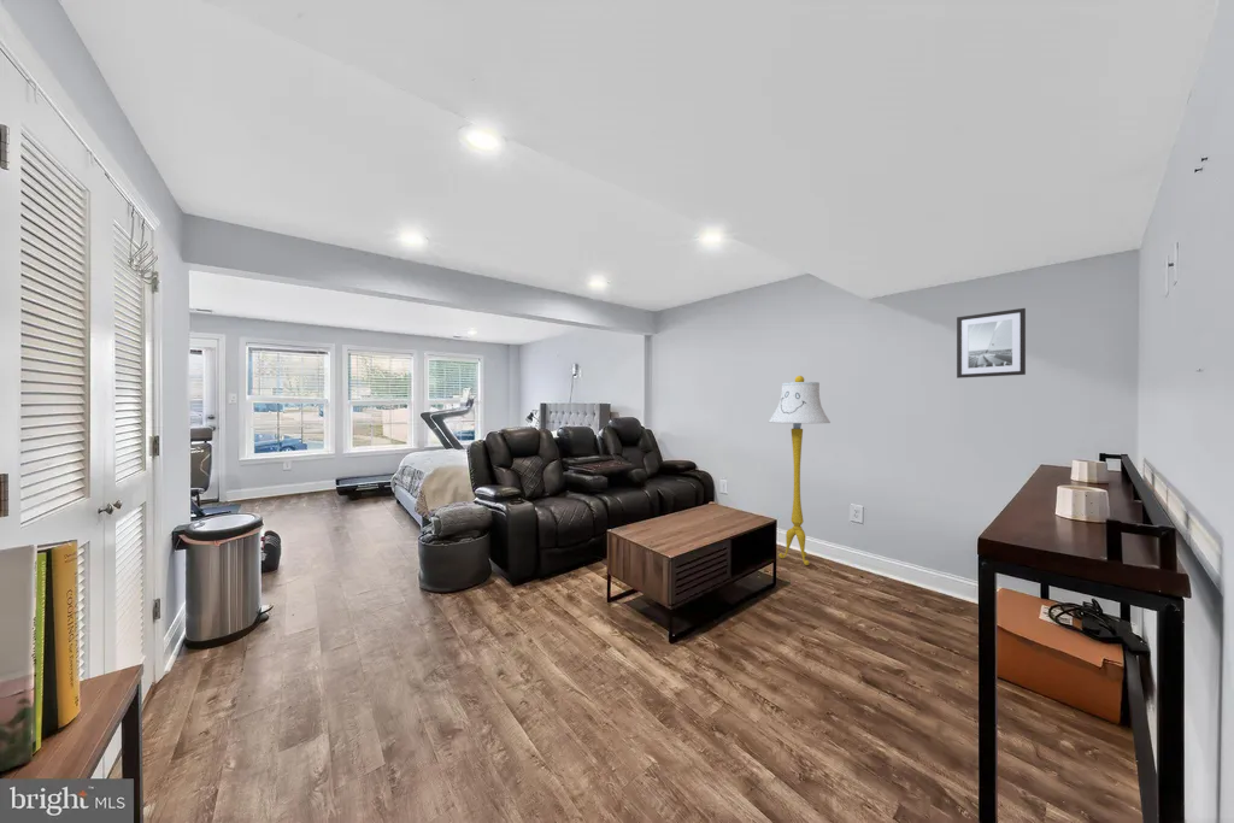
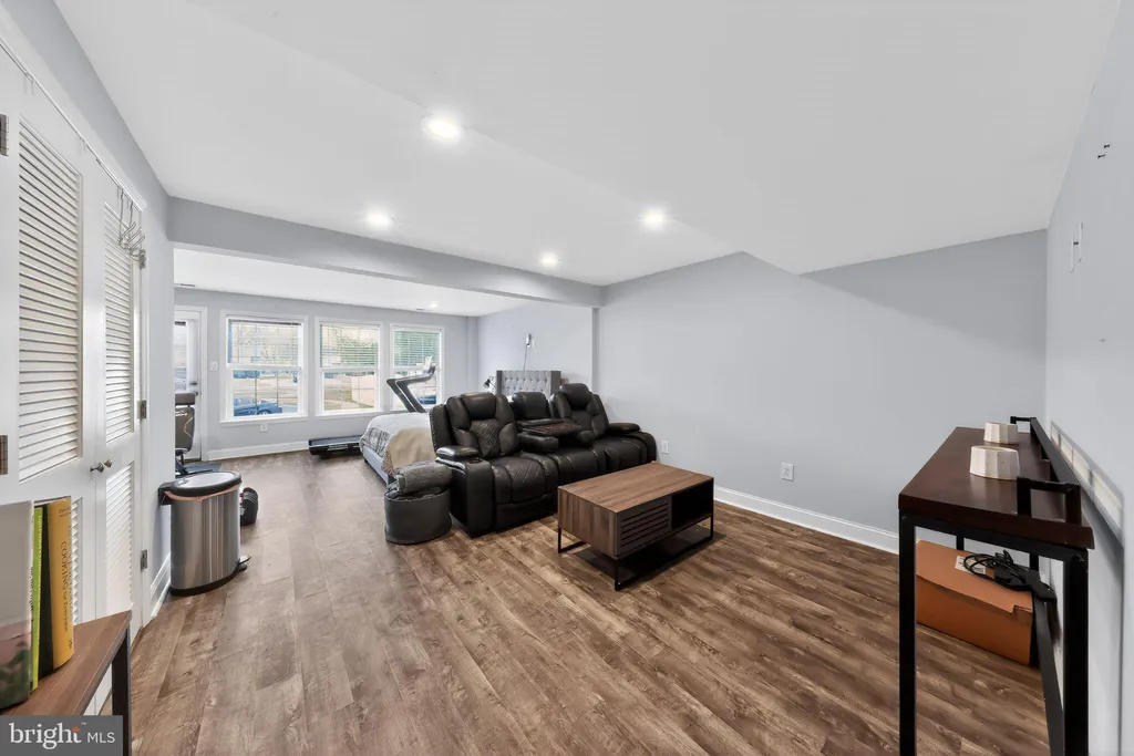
- floor lamp (798, 468)
- wall art (989, 345)
